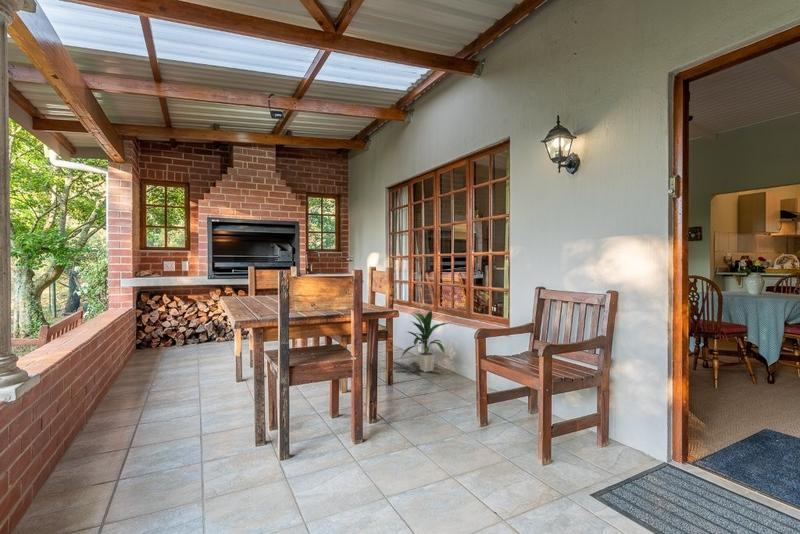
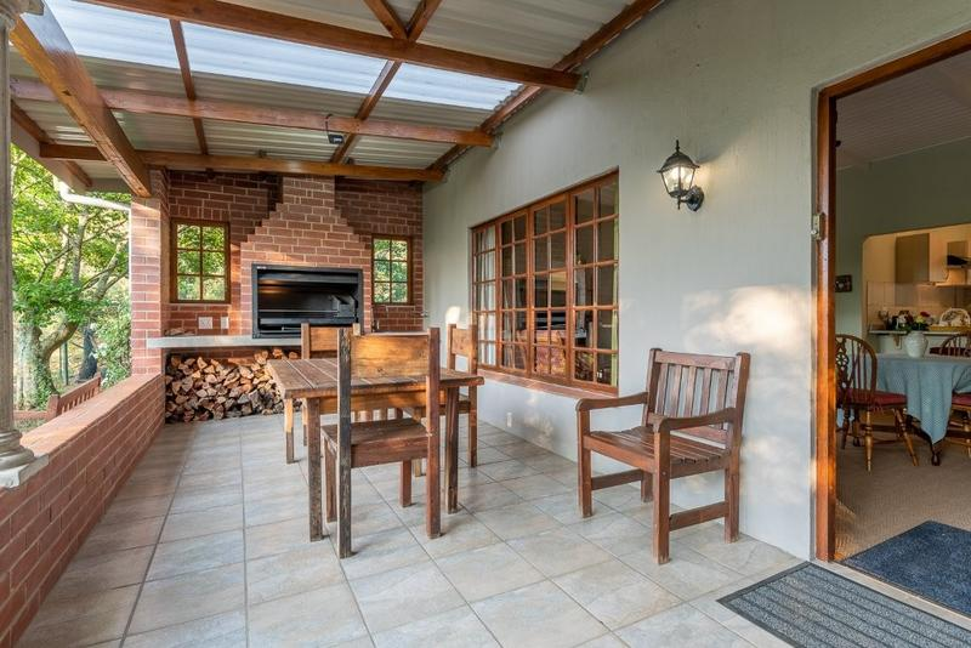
- indoor plant (424, 339)
